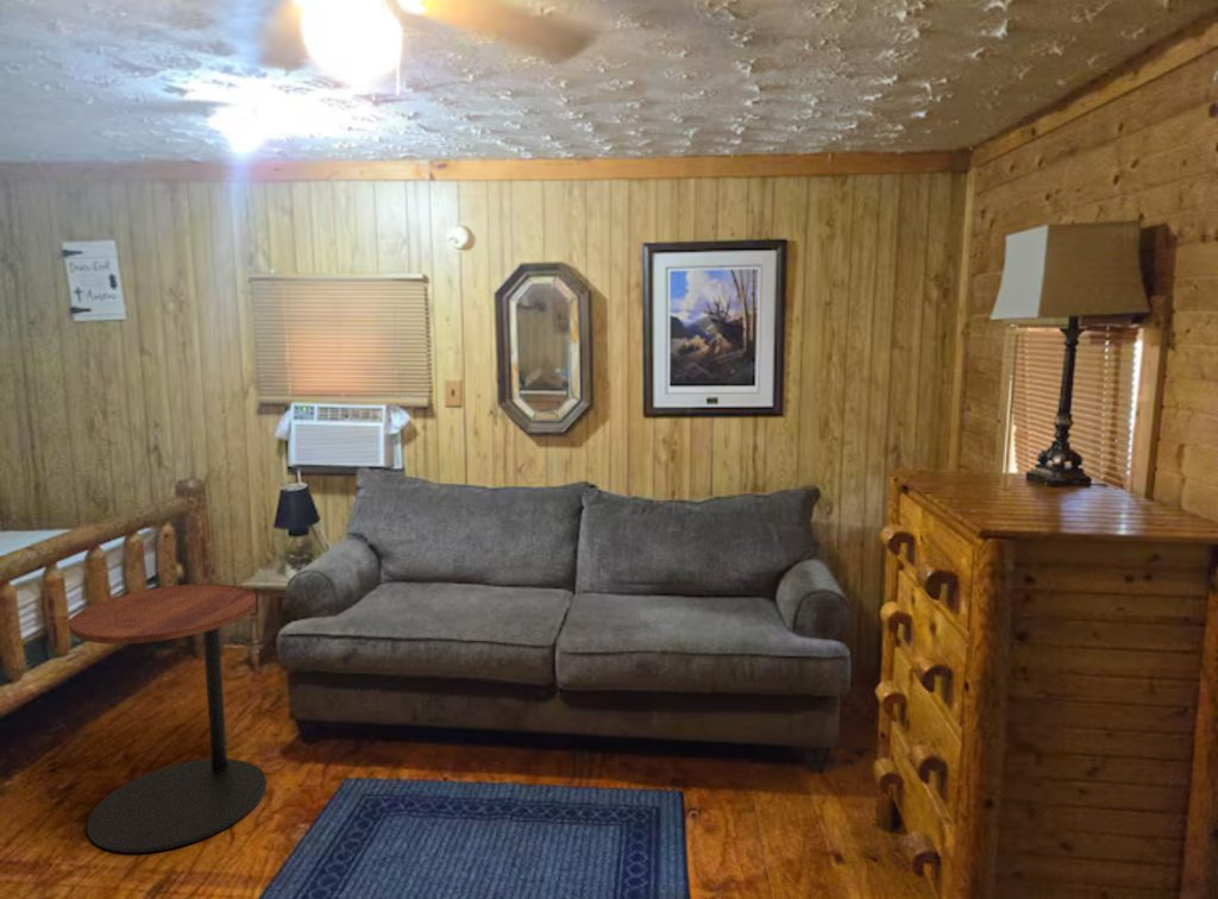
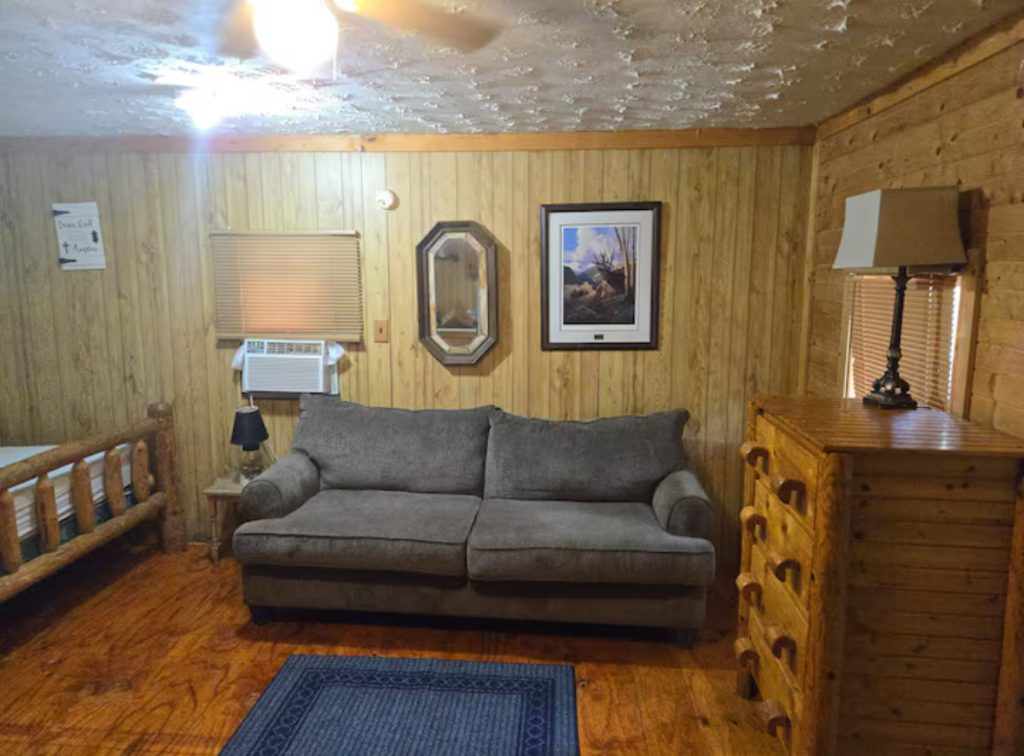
- side table (207, 700)
